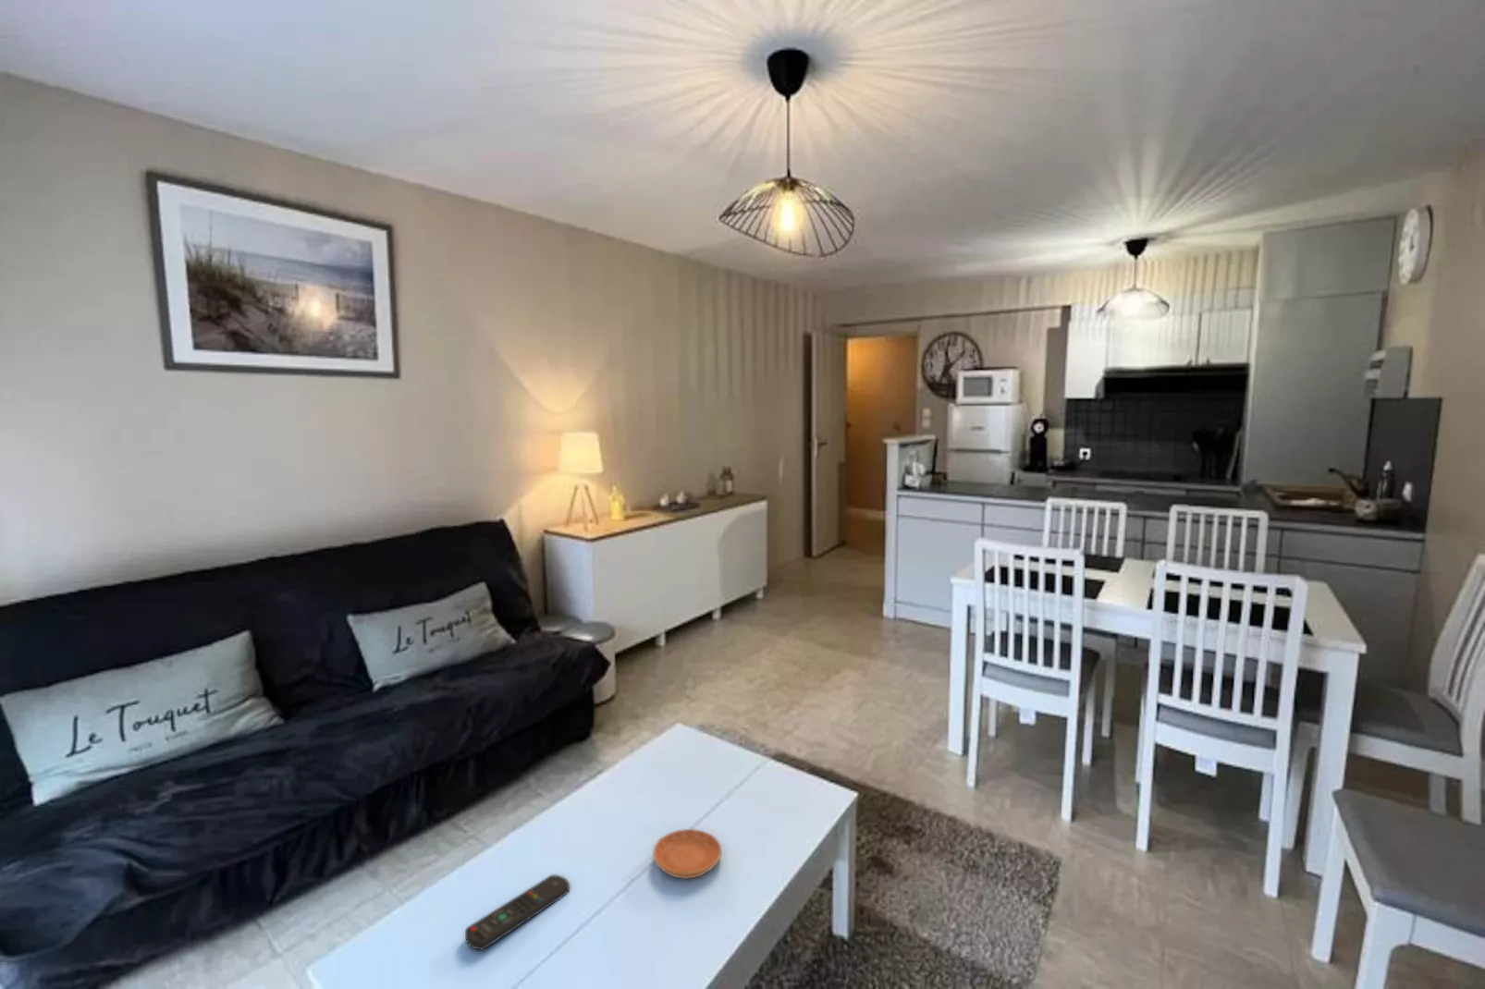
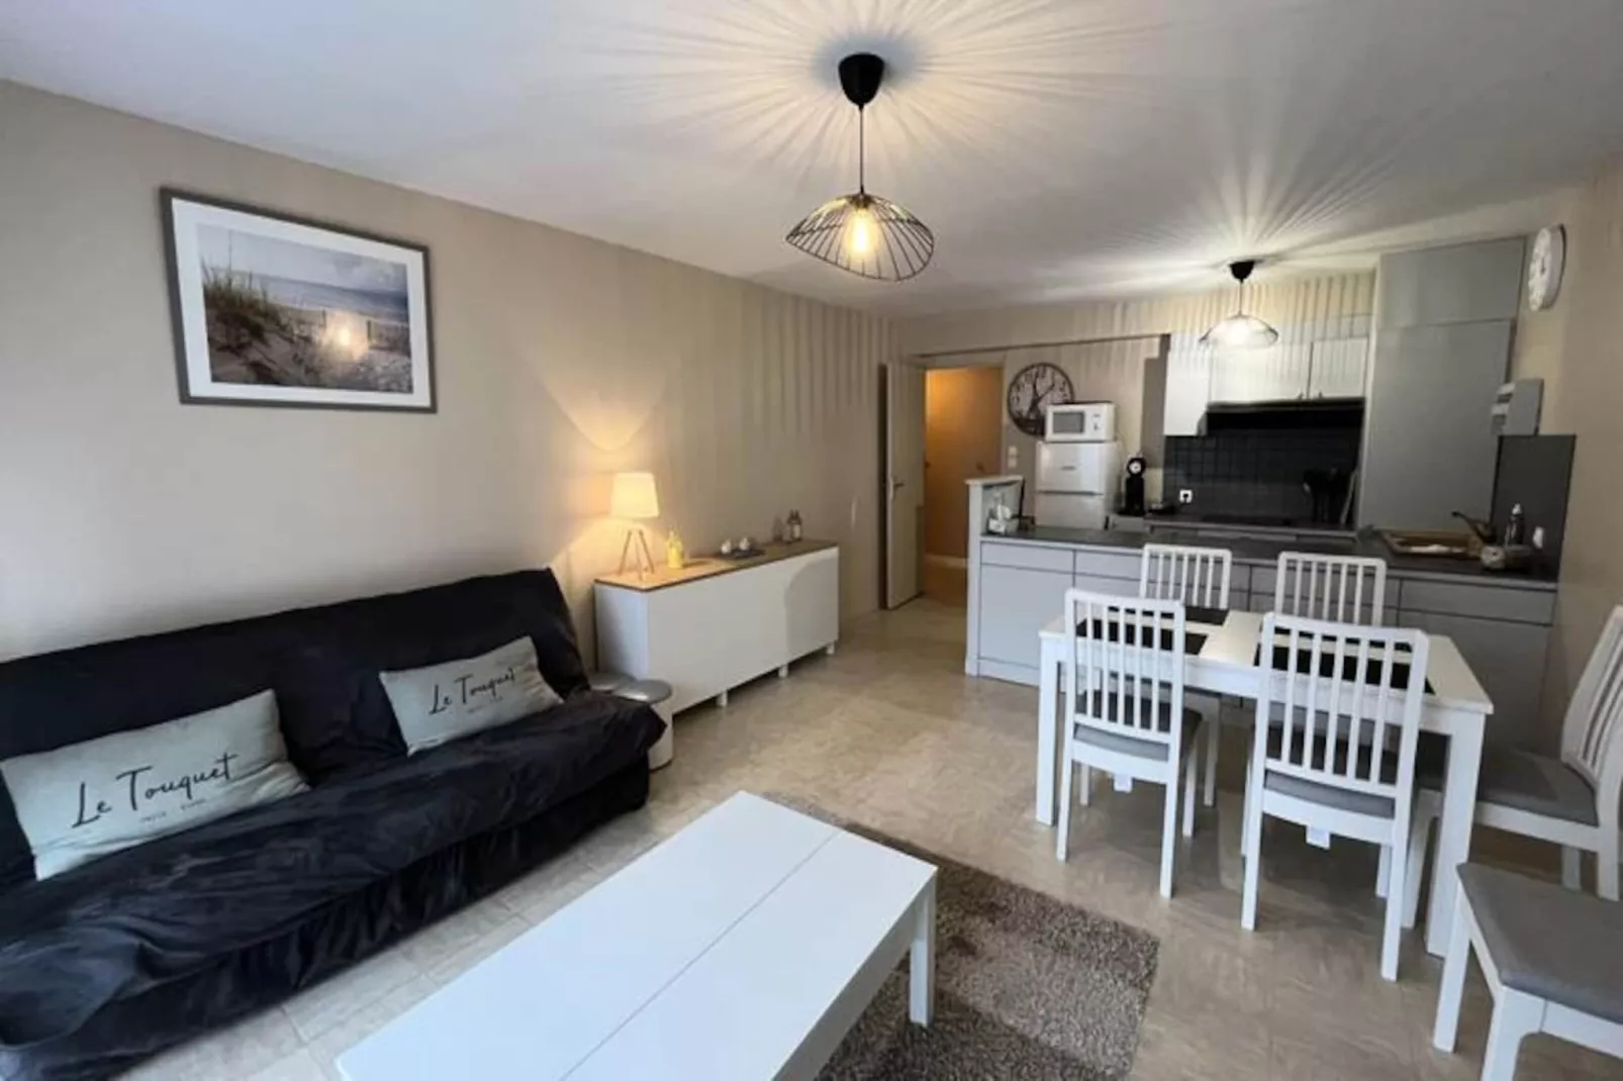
- remote control (520, 908)
- saucer (687, 855)
